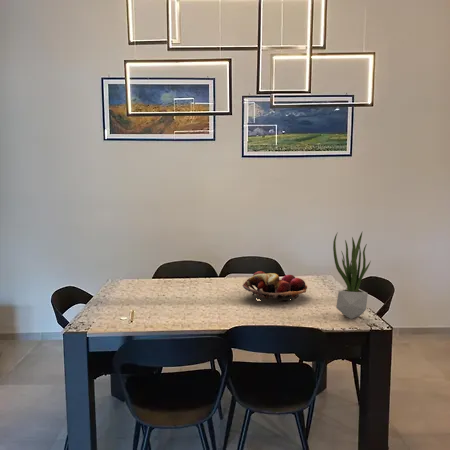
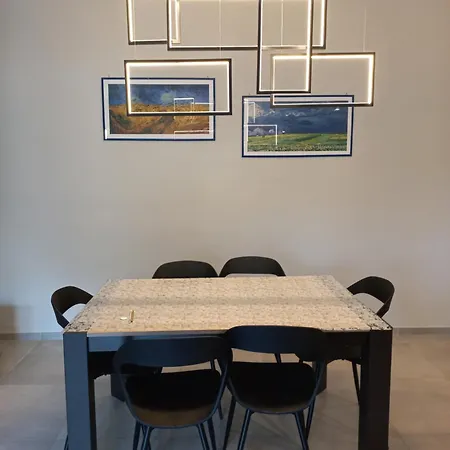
- potted plant (350, 274)
- fruit basket (274, 285)
